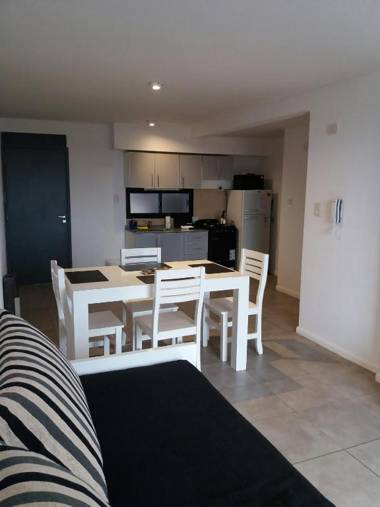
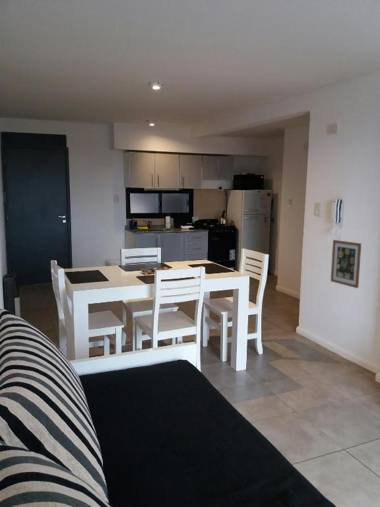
+ wall art (345, 263)
